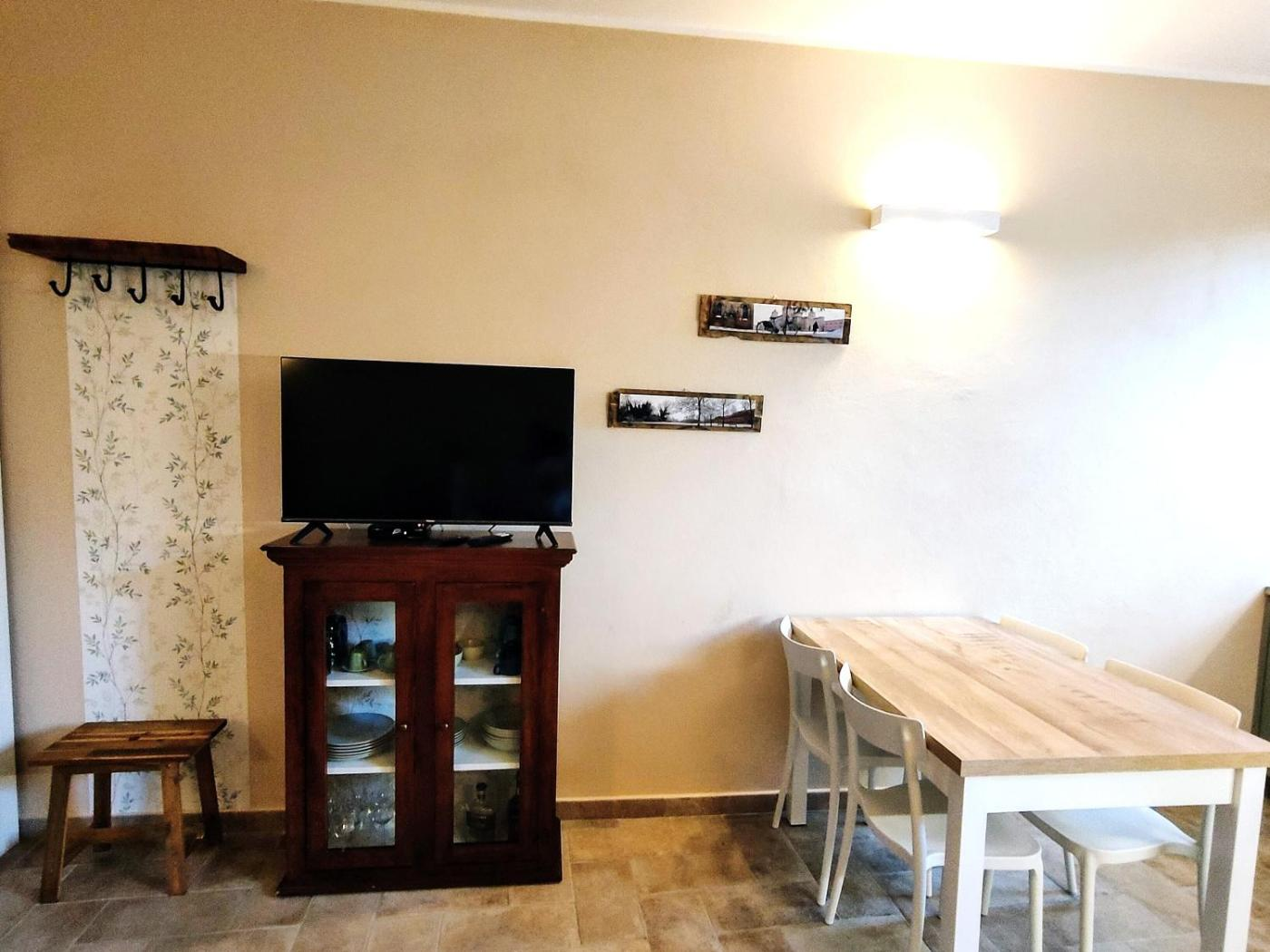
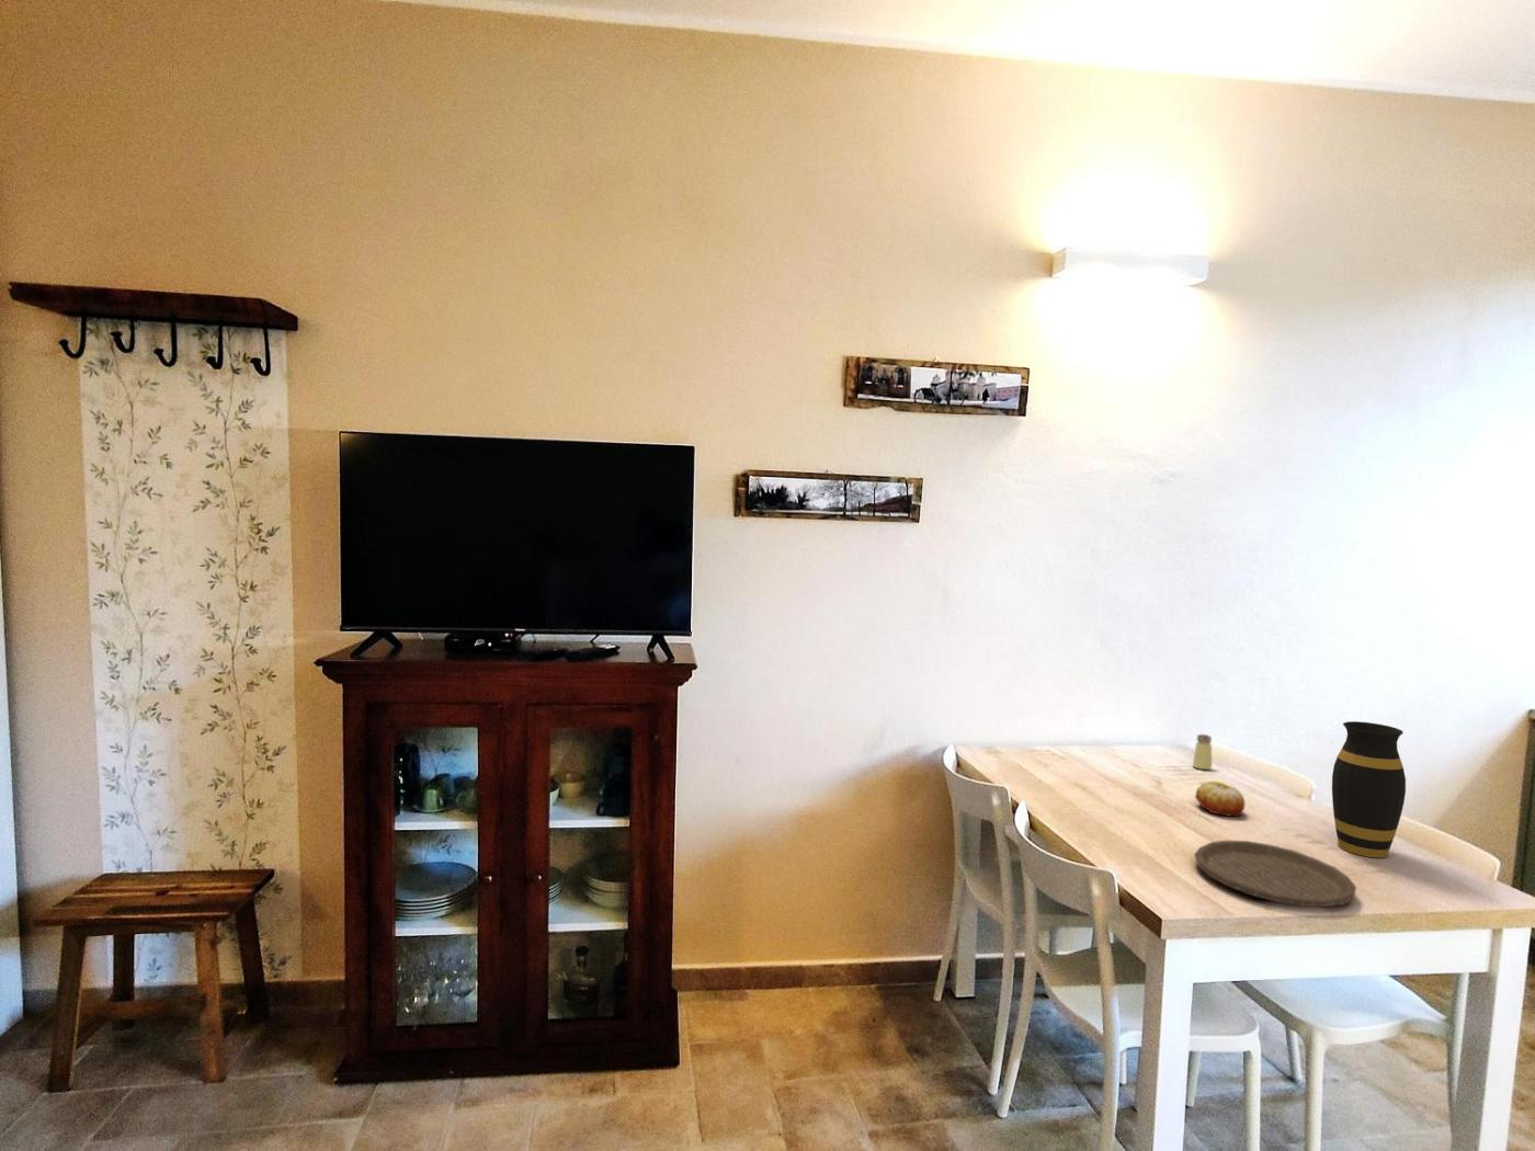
+ saltshaker (1203, 751)
+ vase (1367, 788)
+ fruit (1221, 797)
+ plate (1270, 873)
